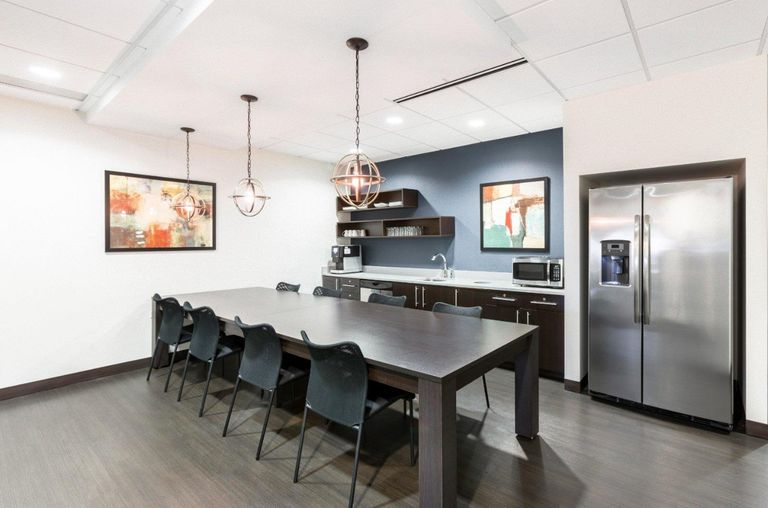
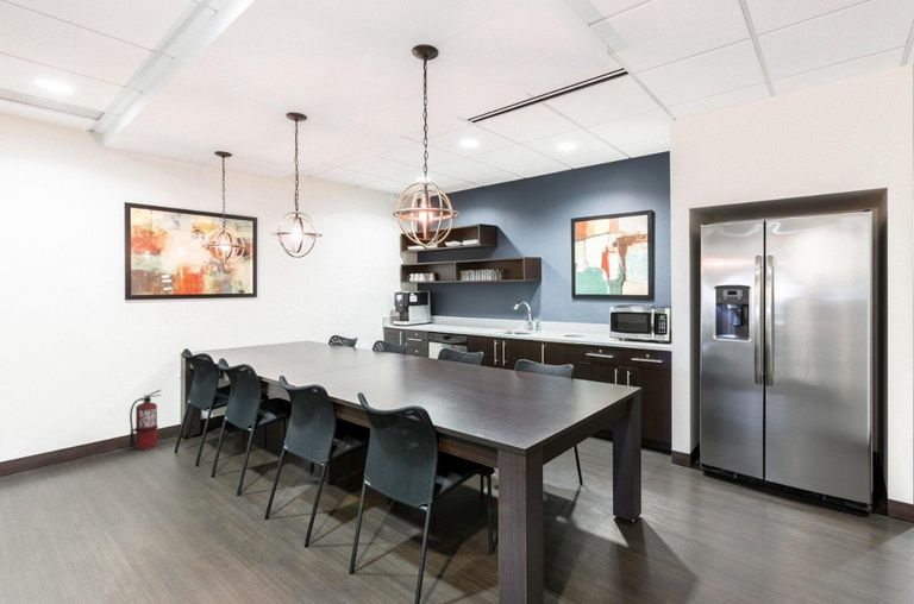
+ fire extinguisher (145, 419)
